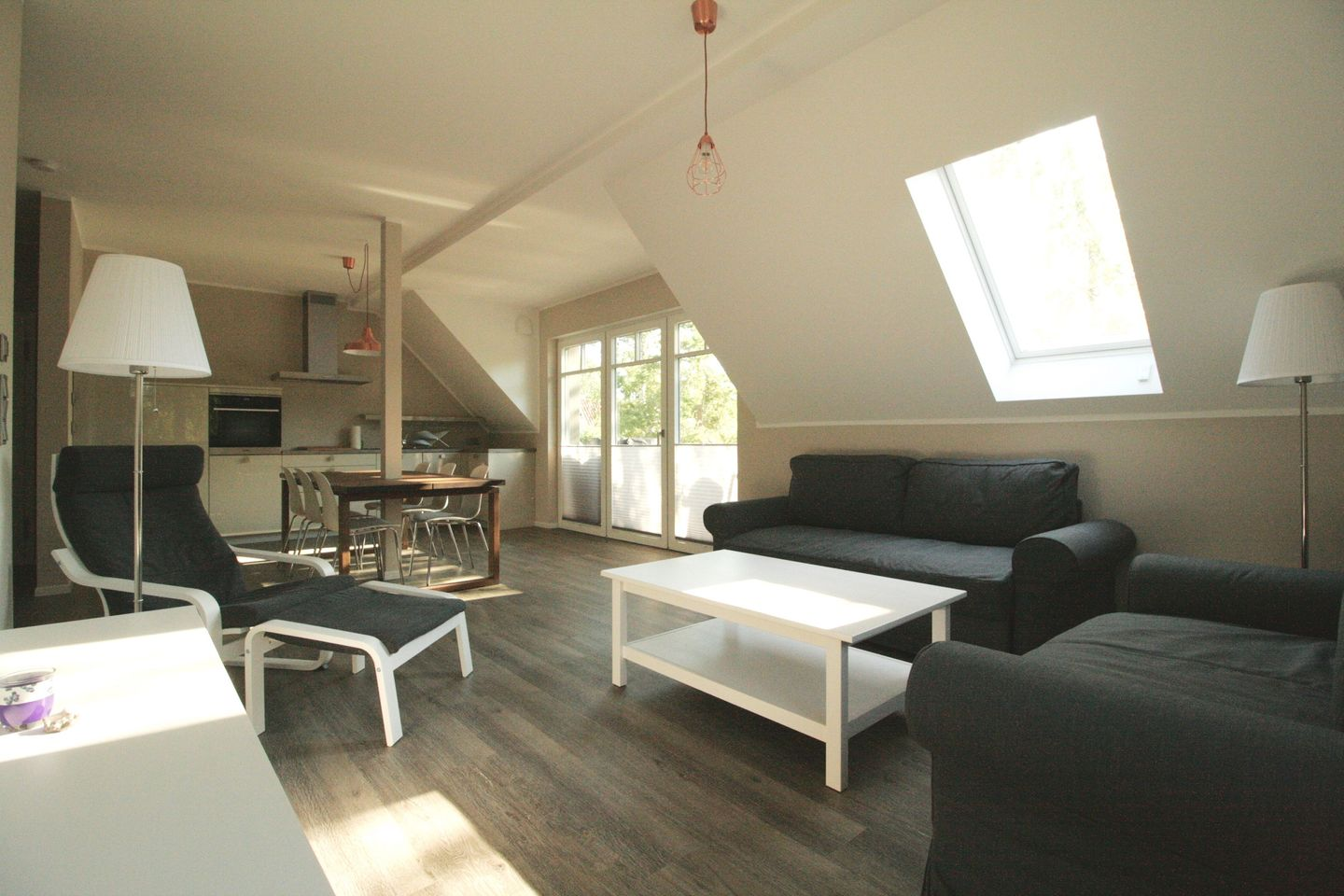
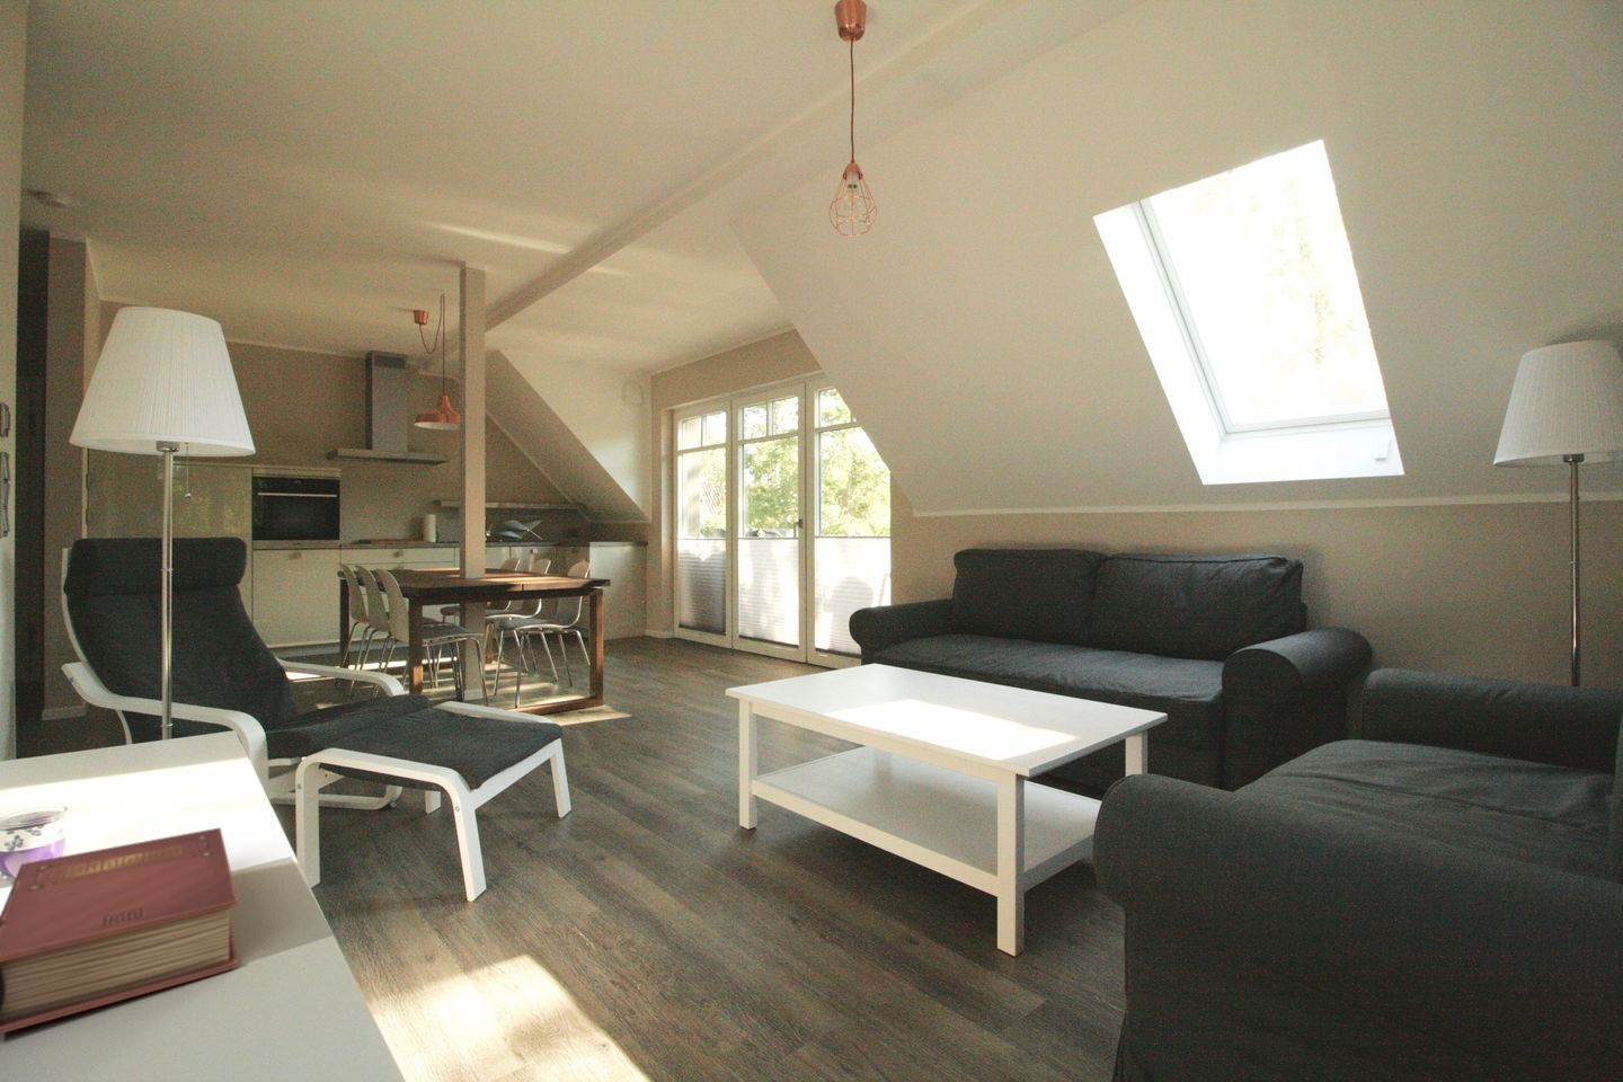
+ book (123, 913)
